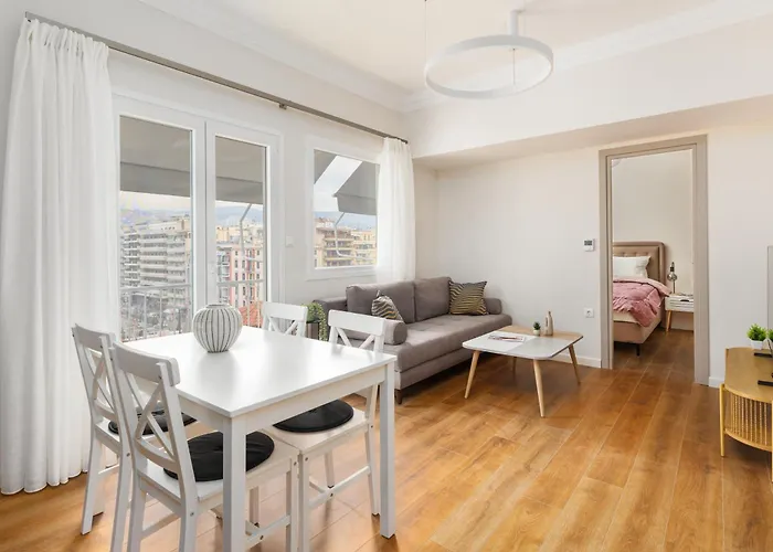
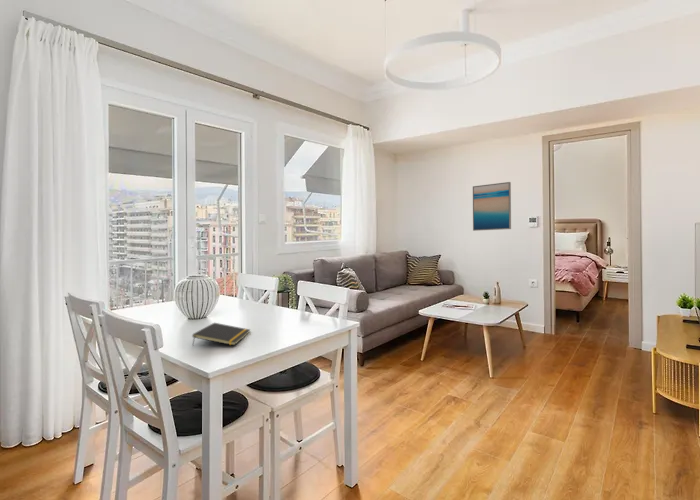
+ notepad (223, 333)
+ wall art (491, 207)
